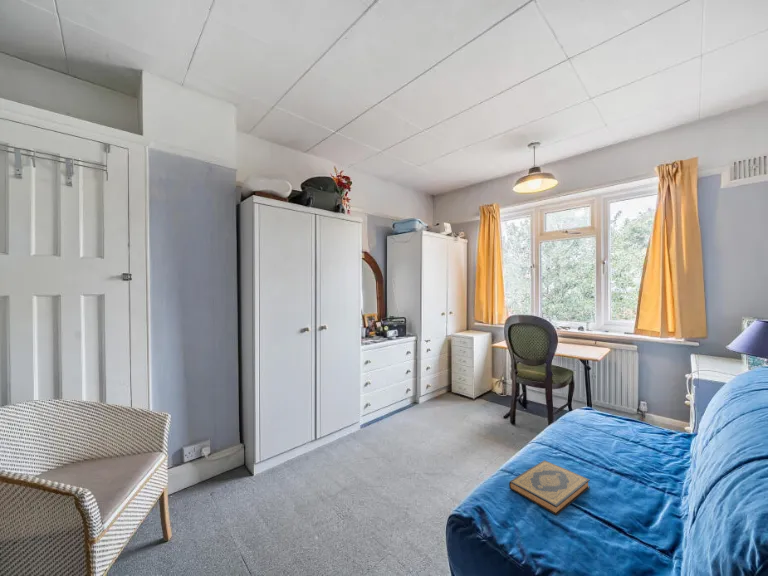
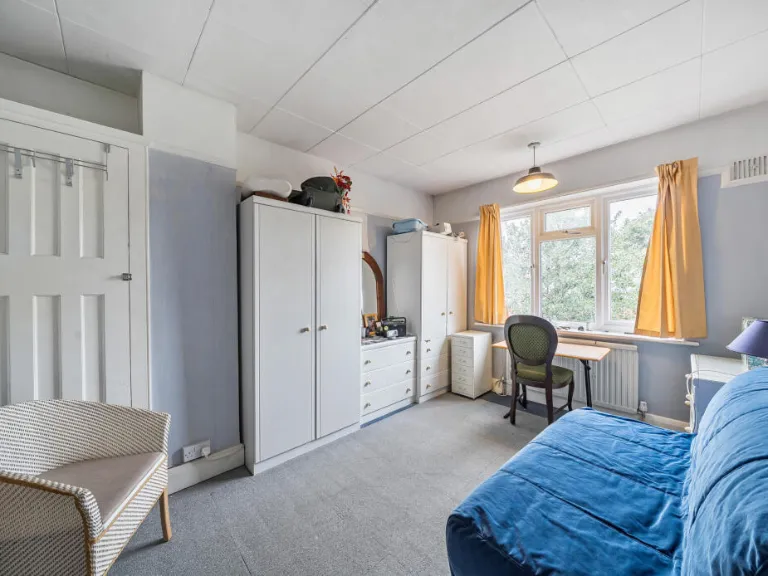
- hardback book (549, 484)
